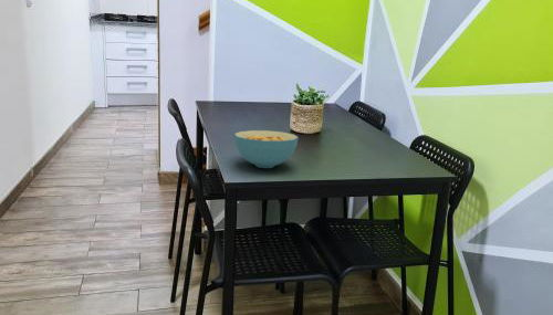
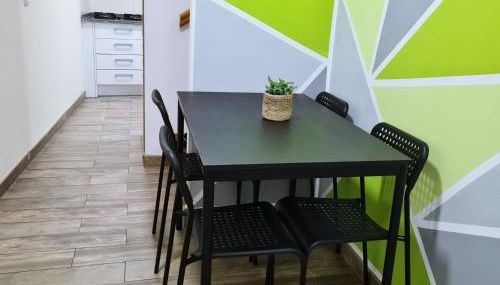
- cereal bowl (265, 150)
